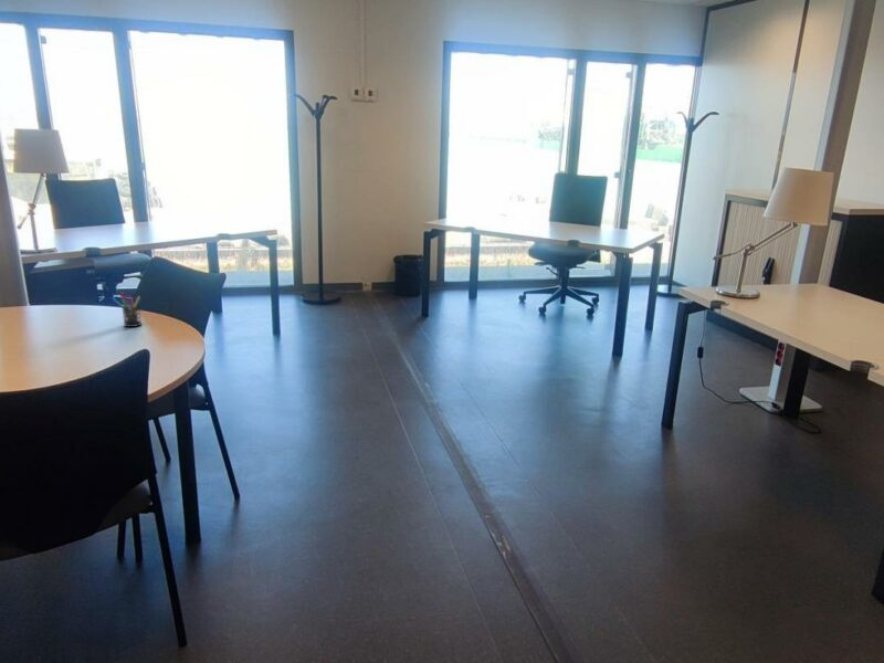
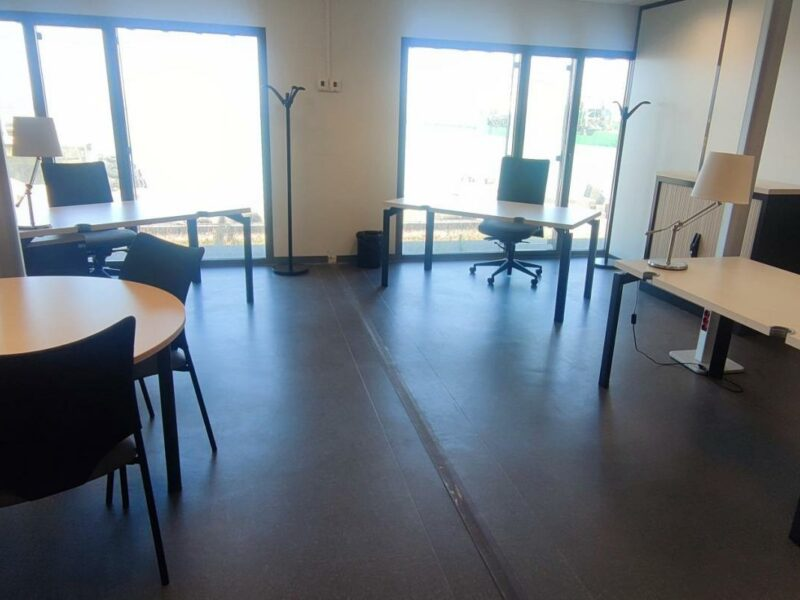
- pen holder (128, 308)
